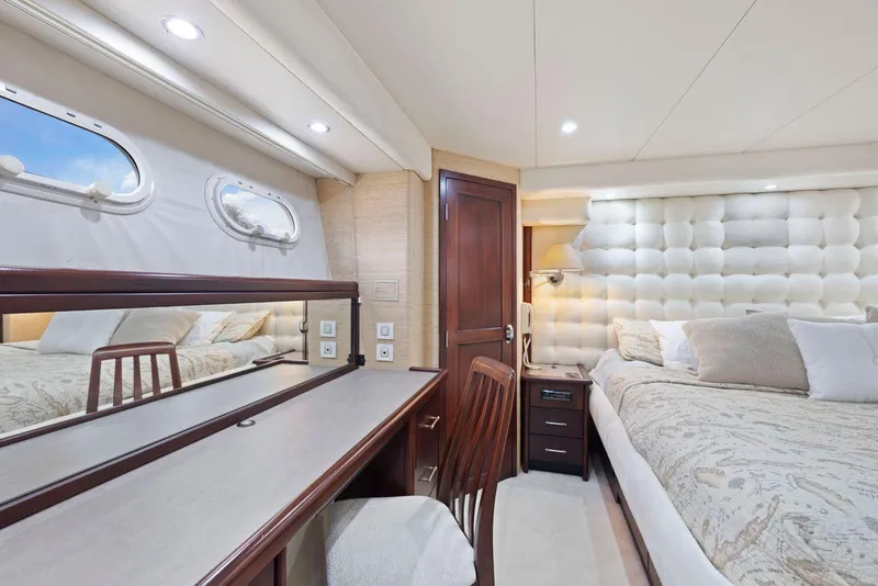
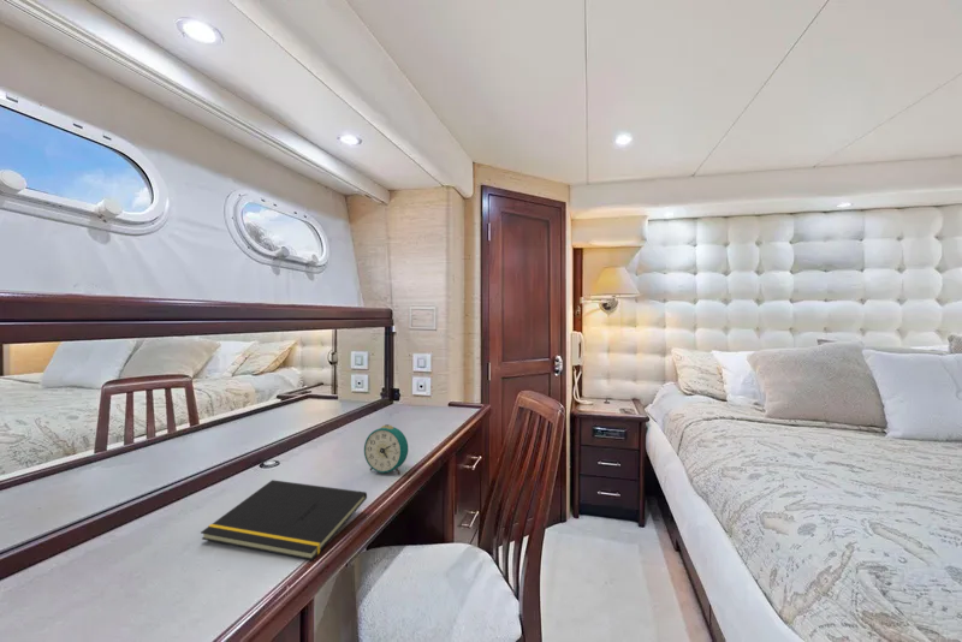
+ alarm clock (387, 446)
+ notepad (289, 513)
